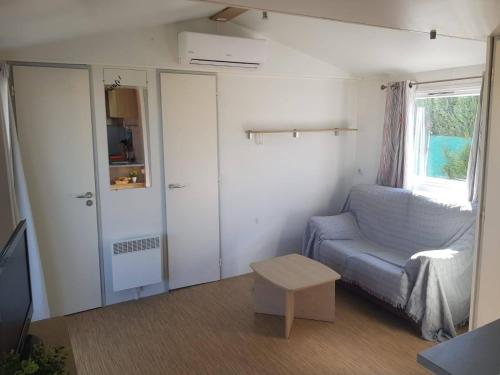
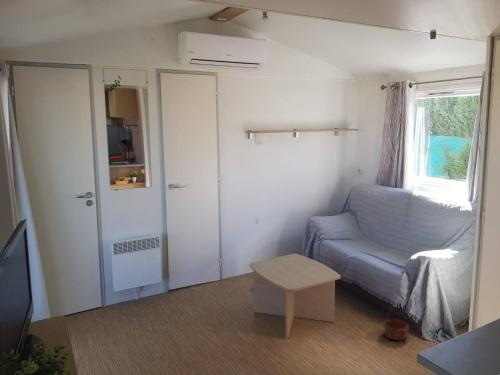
+ basket (396, 319)
